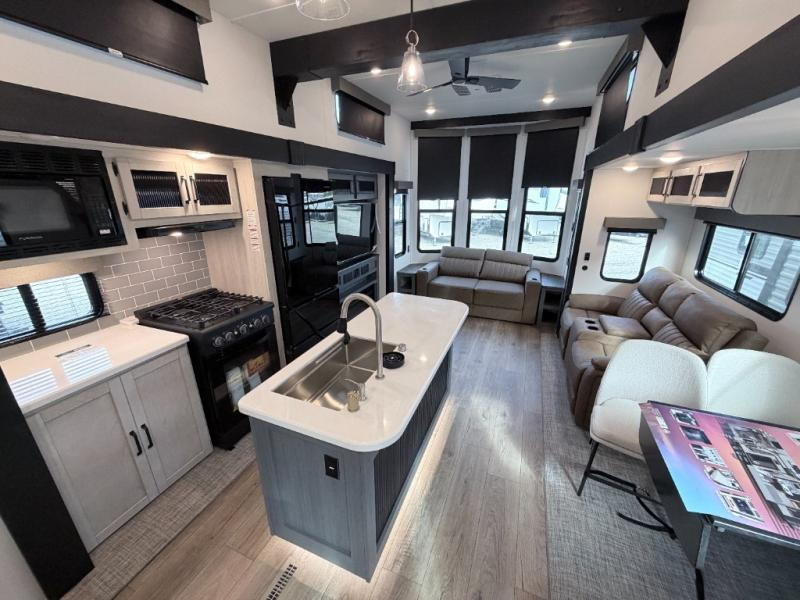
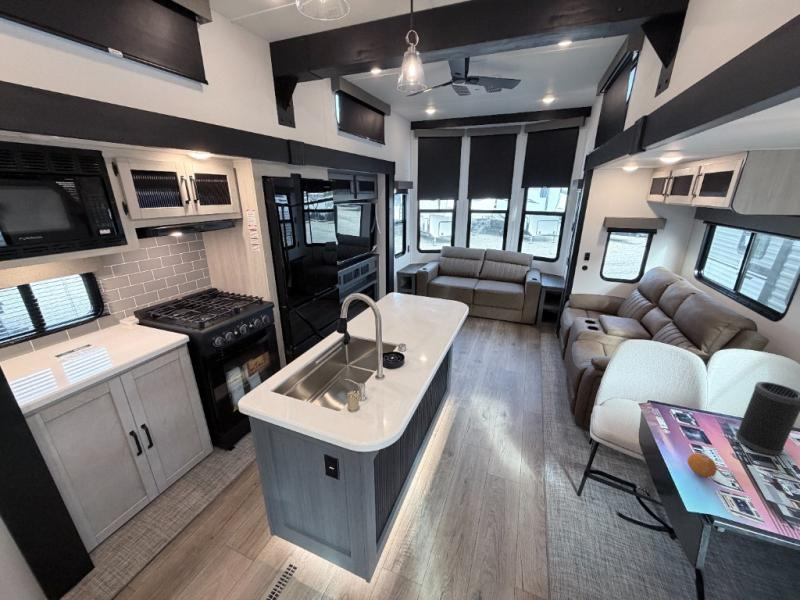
+ speaker (768, 418)
+ fruit (701, 465)
